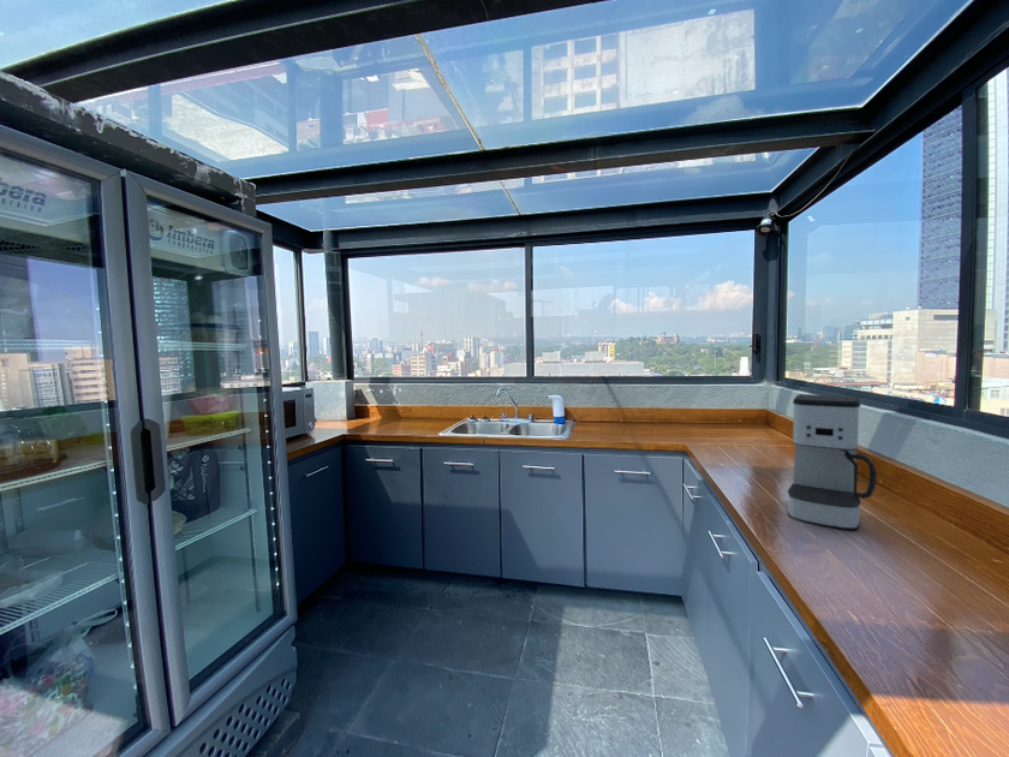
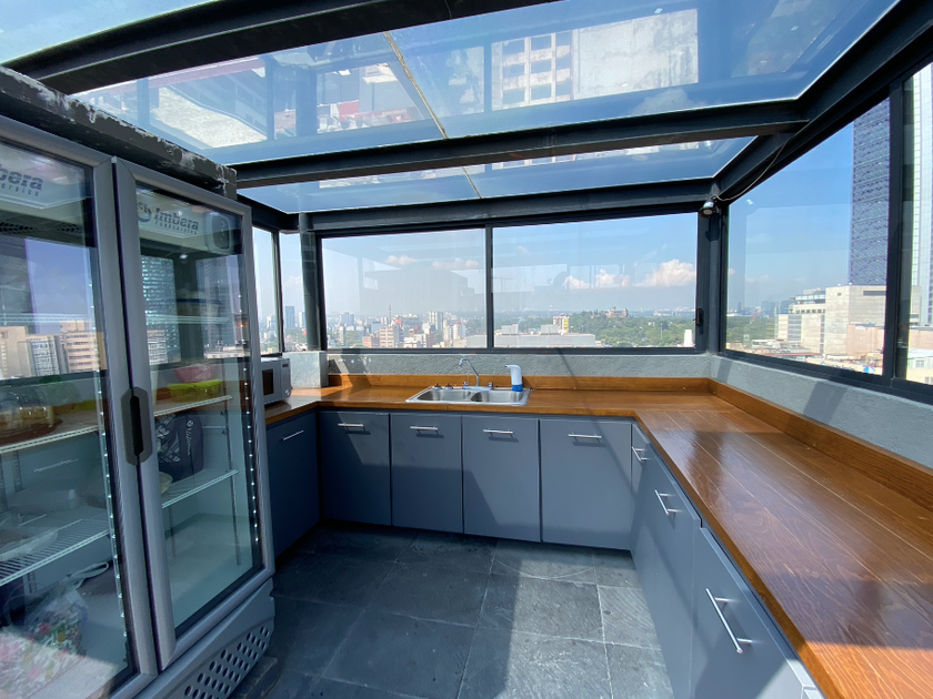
- coffee maker (830, 457)
